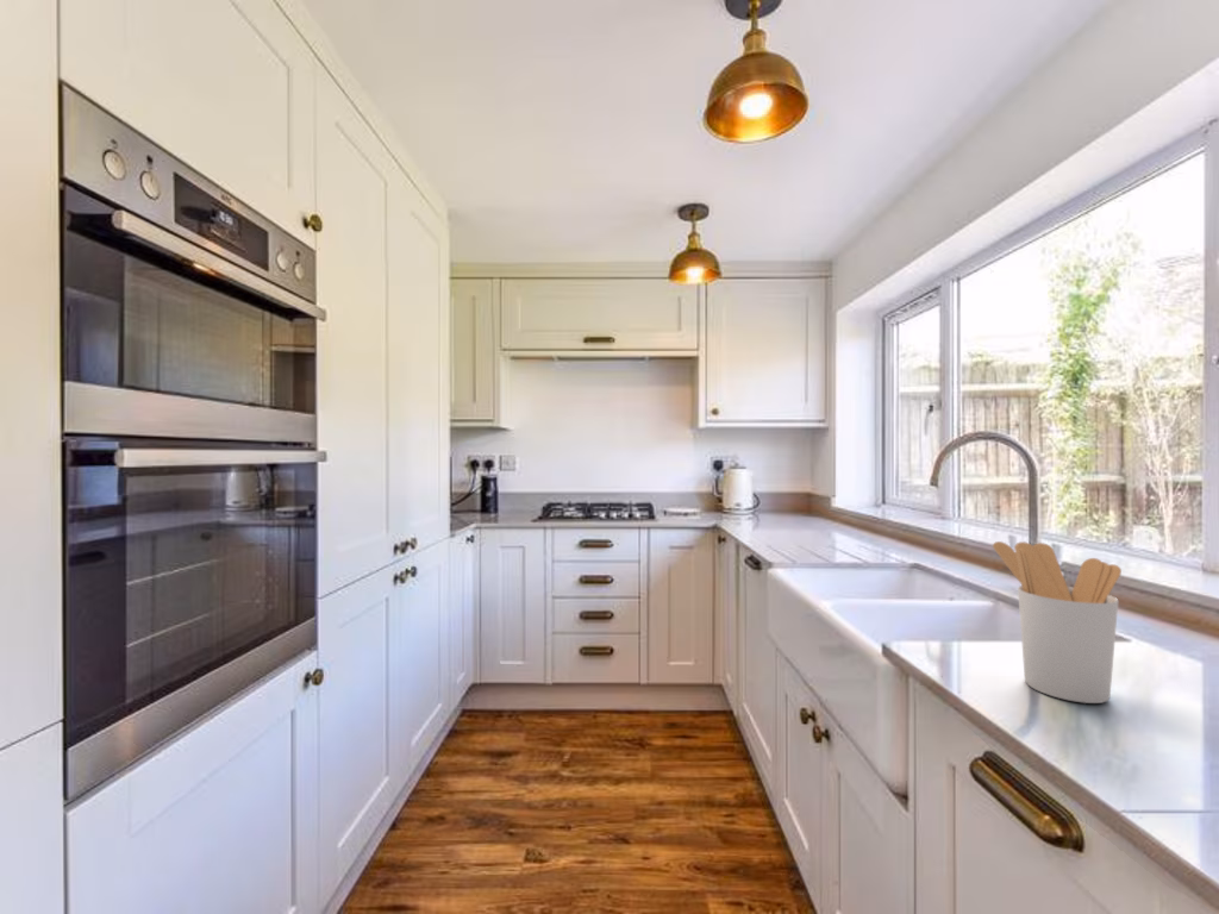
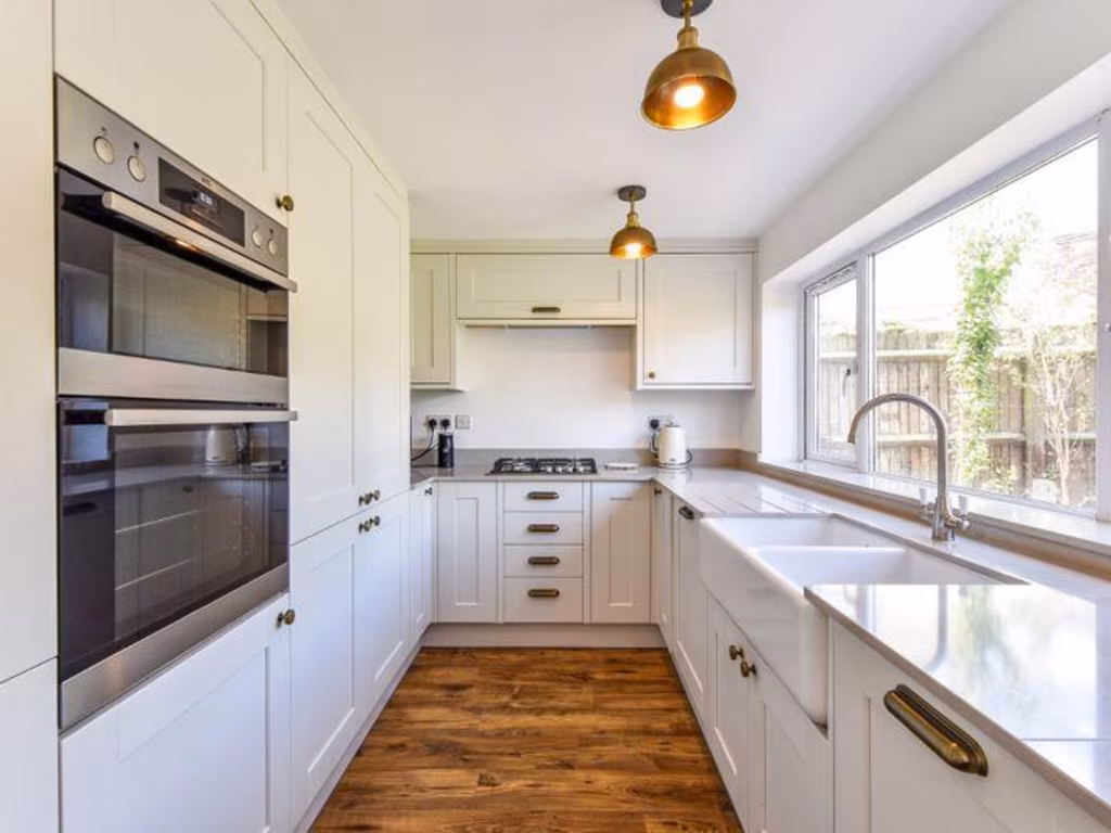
- utensil holder (1050, 612)
